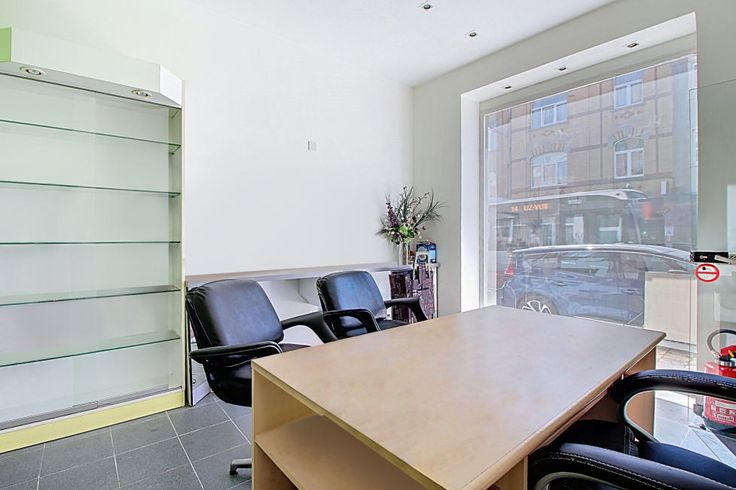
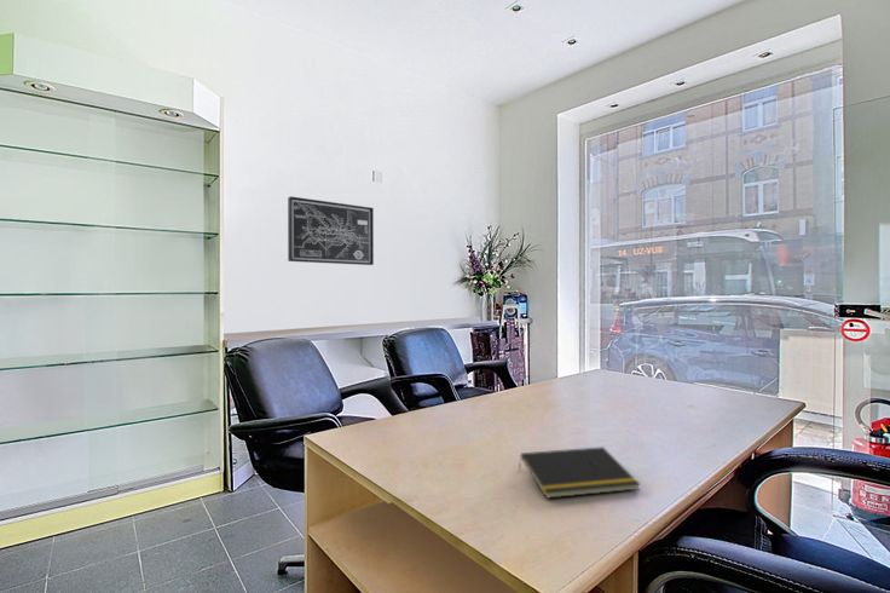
+ wall art (333, 232)
+ notepad (577, 470)
